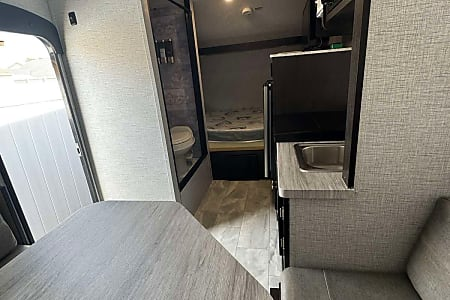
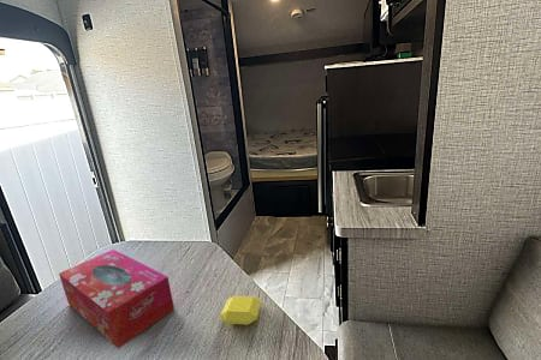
+ tissue box (115, 290)
+ soap bar (240, 308)
